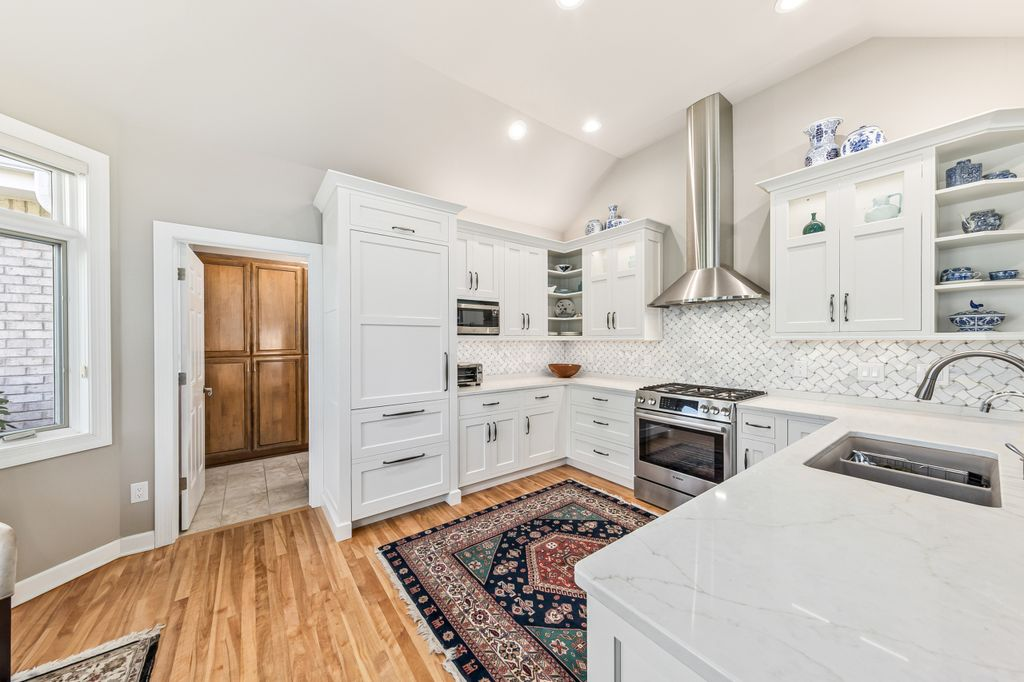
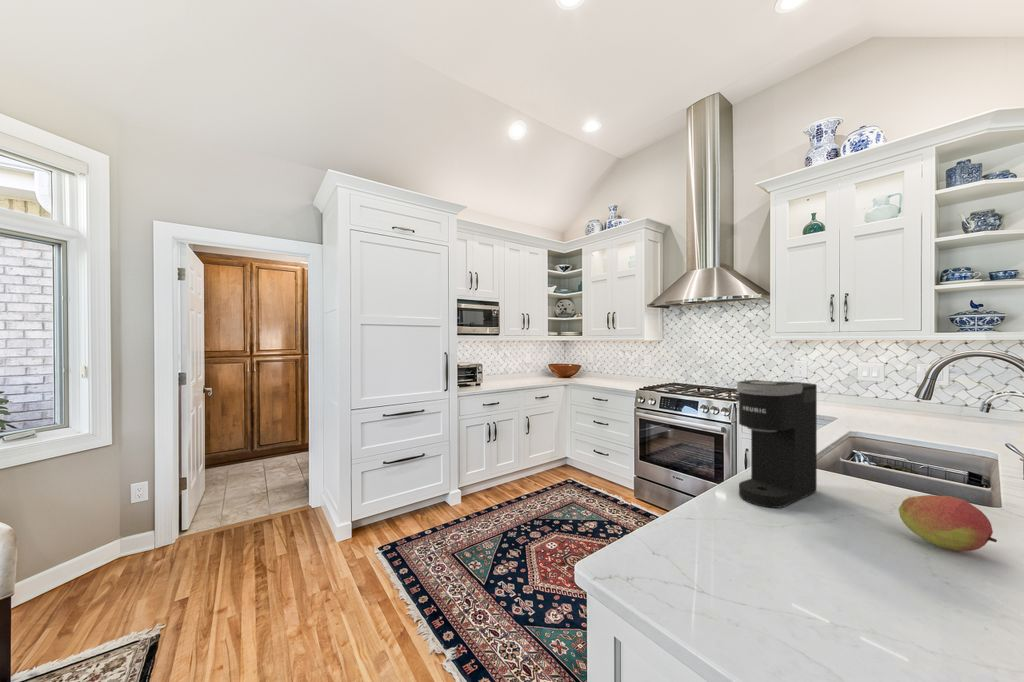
+ coffee maker (777, 437)
+ fruit (944, 521)
